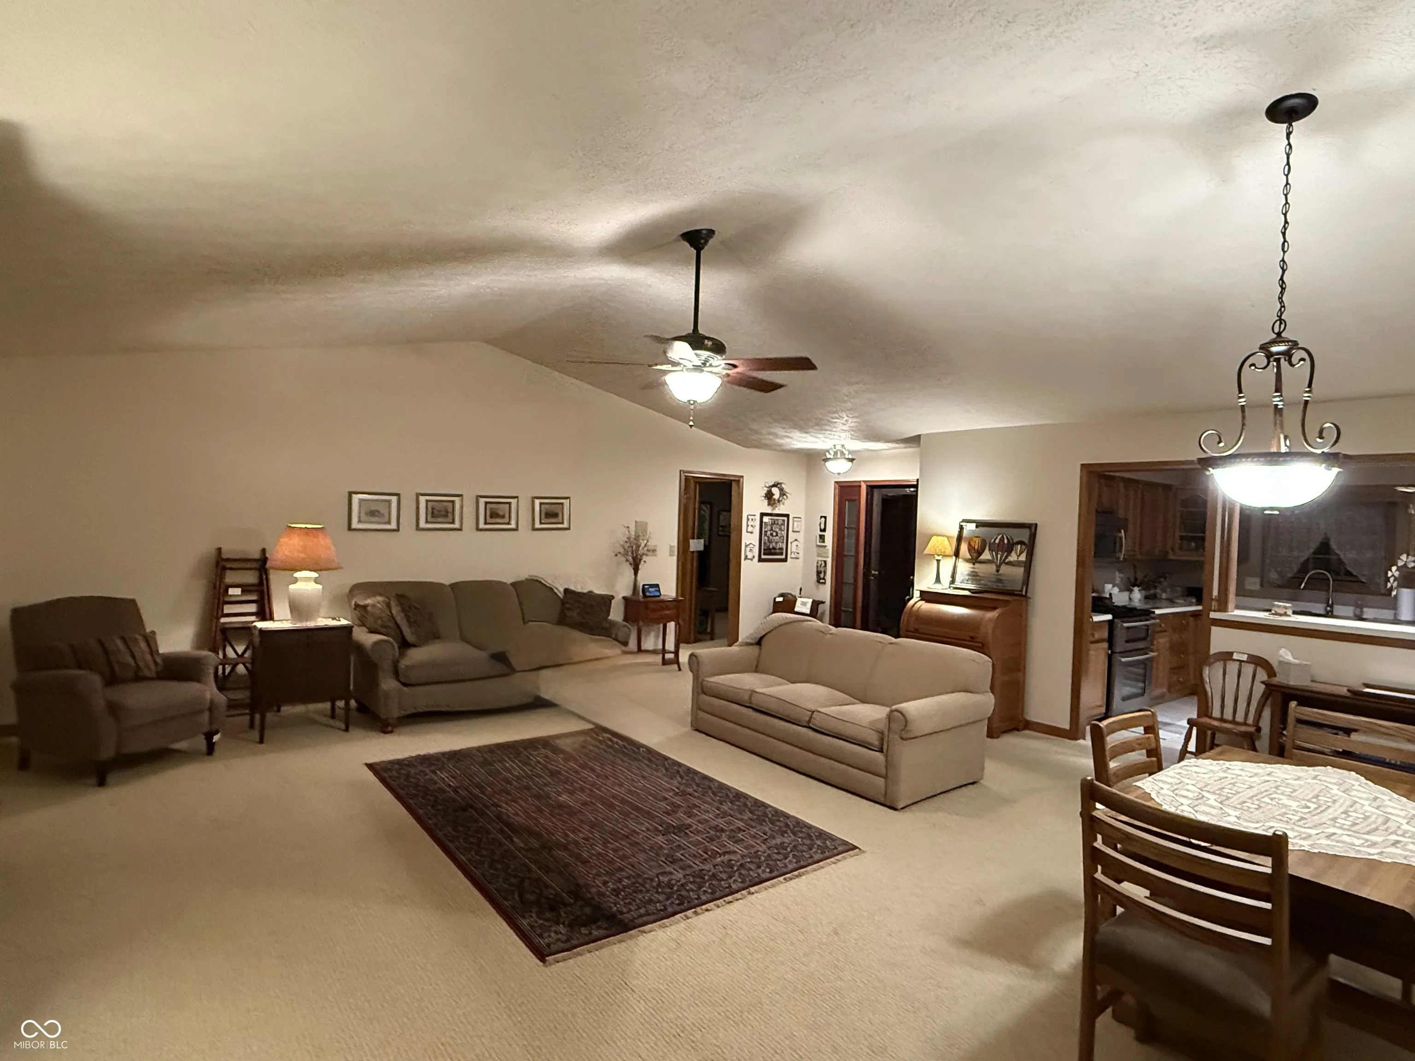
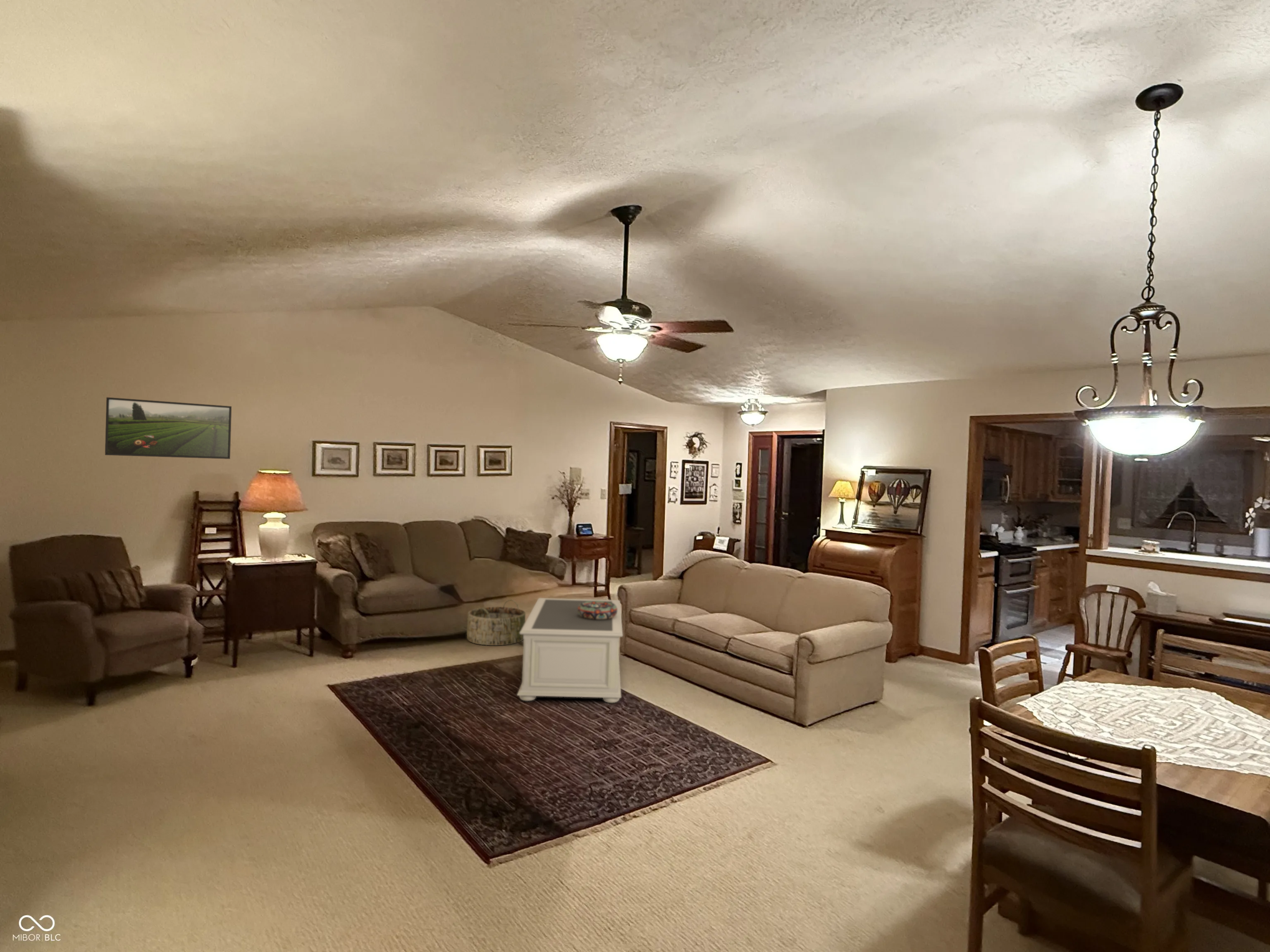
+ decorative bowl (597, 610)
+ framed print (171, 429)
+ coffee table (575, 645)
+ basket (497, 621)
